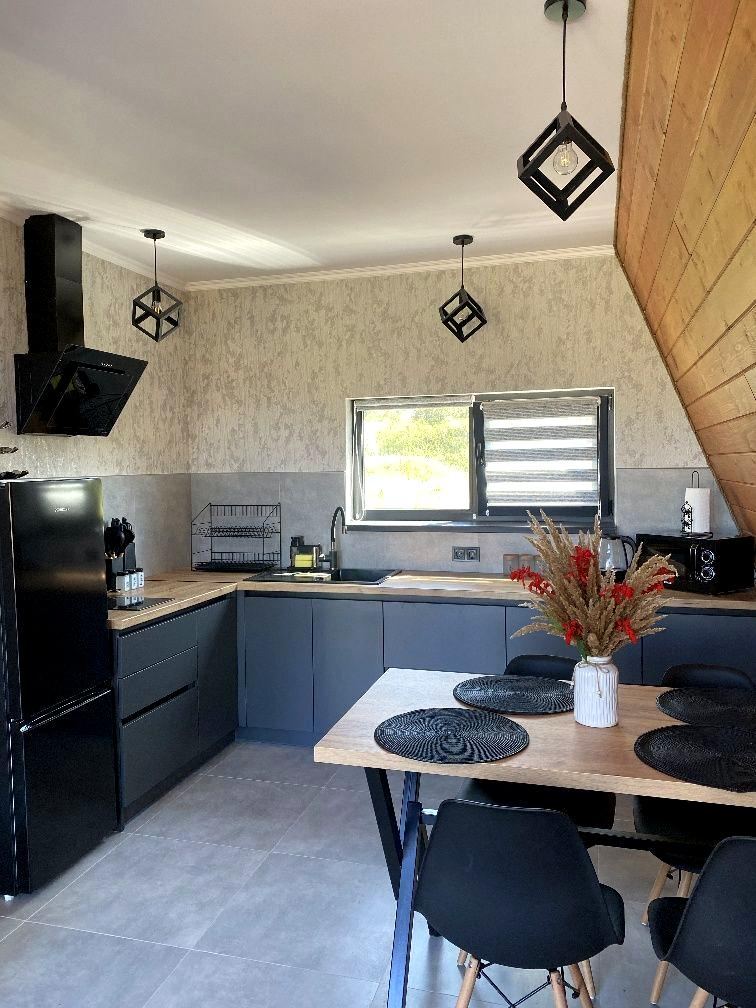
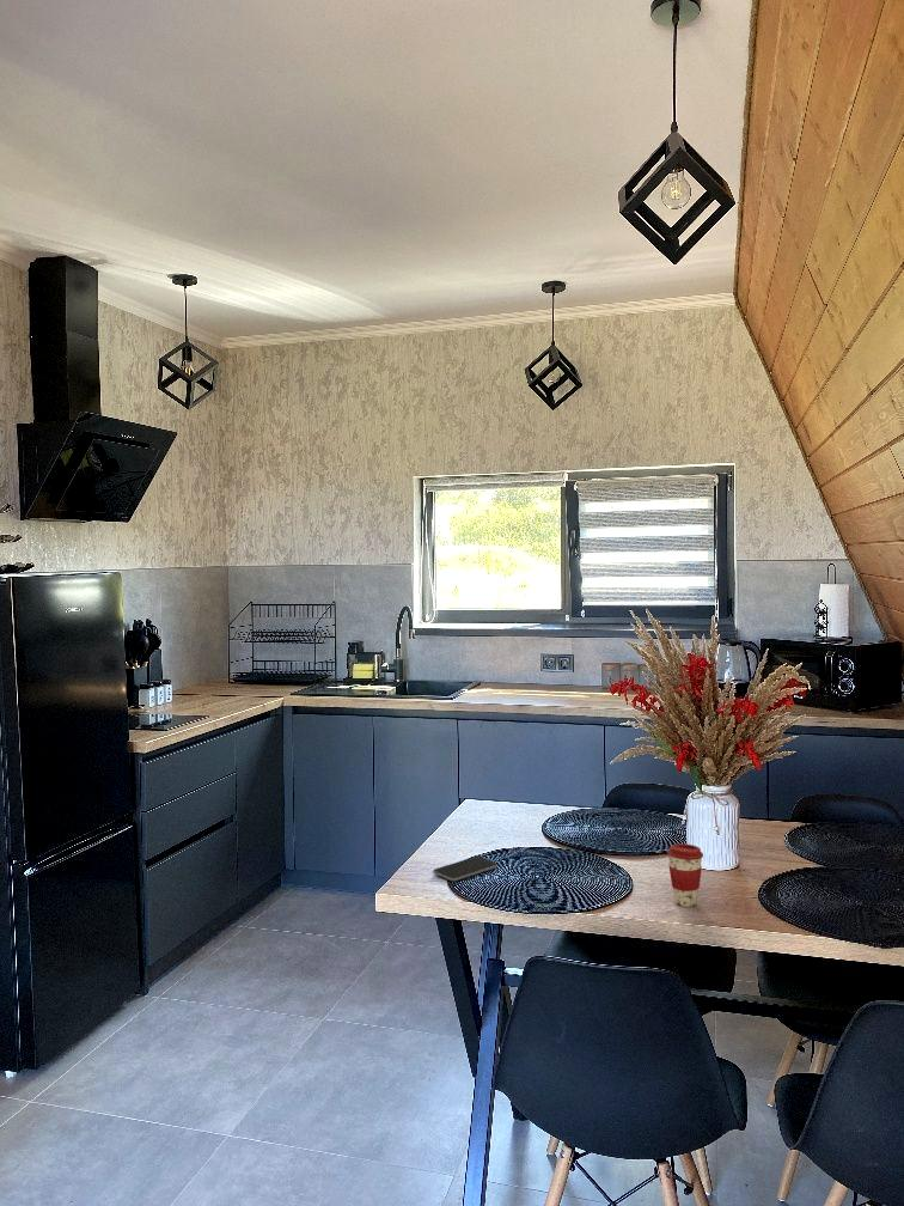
+ coffee cup (685, 875)
+ smartphone (465, 867)
